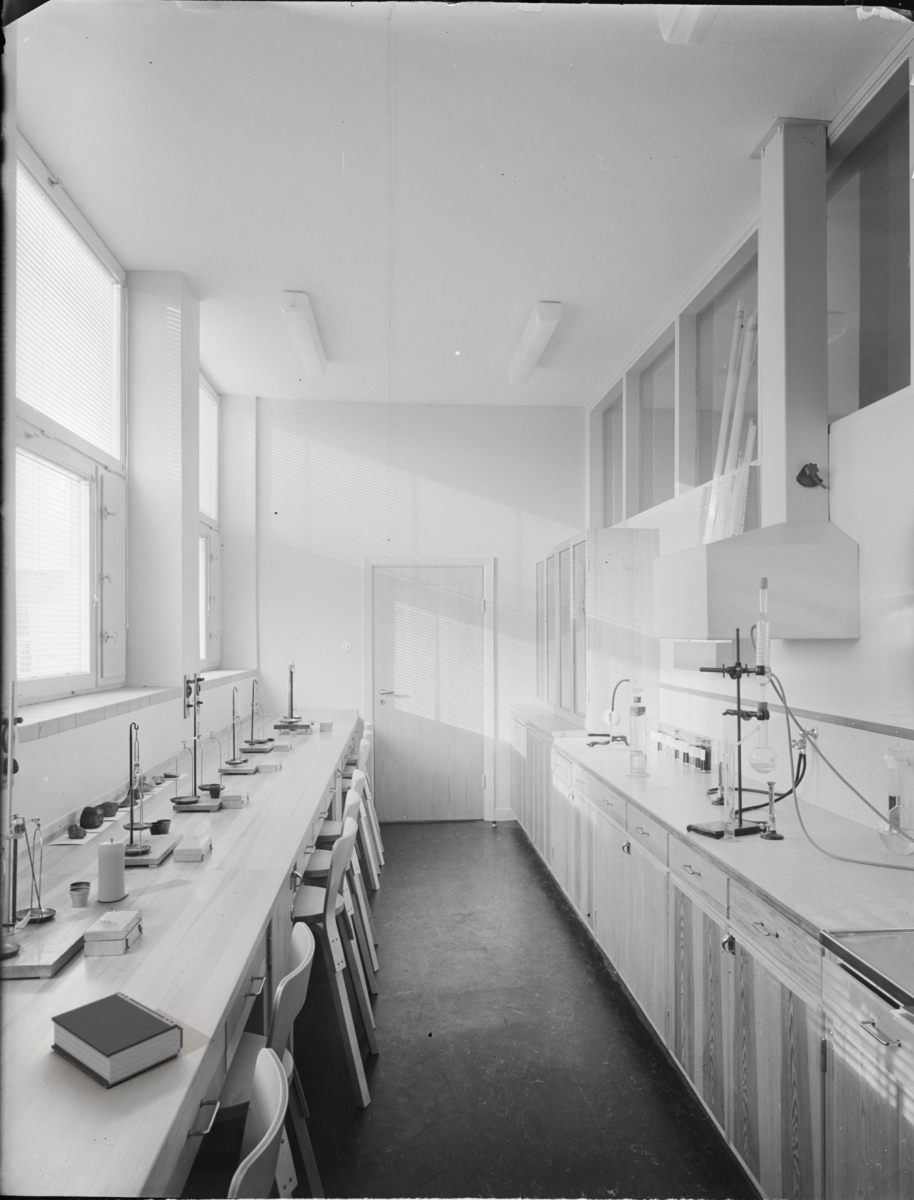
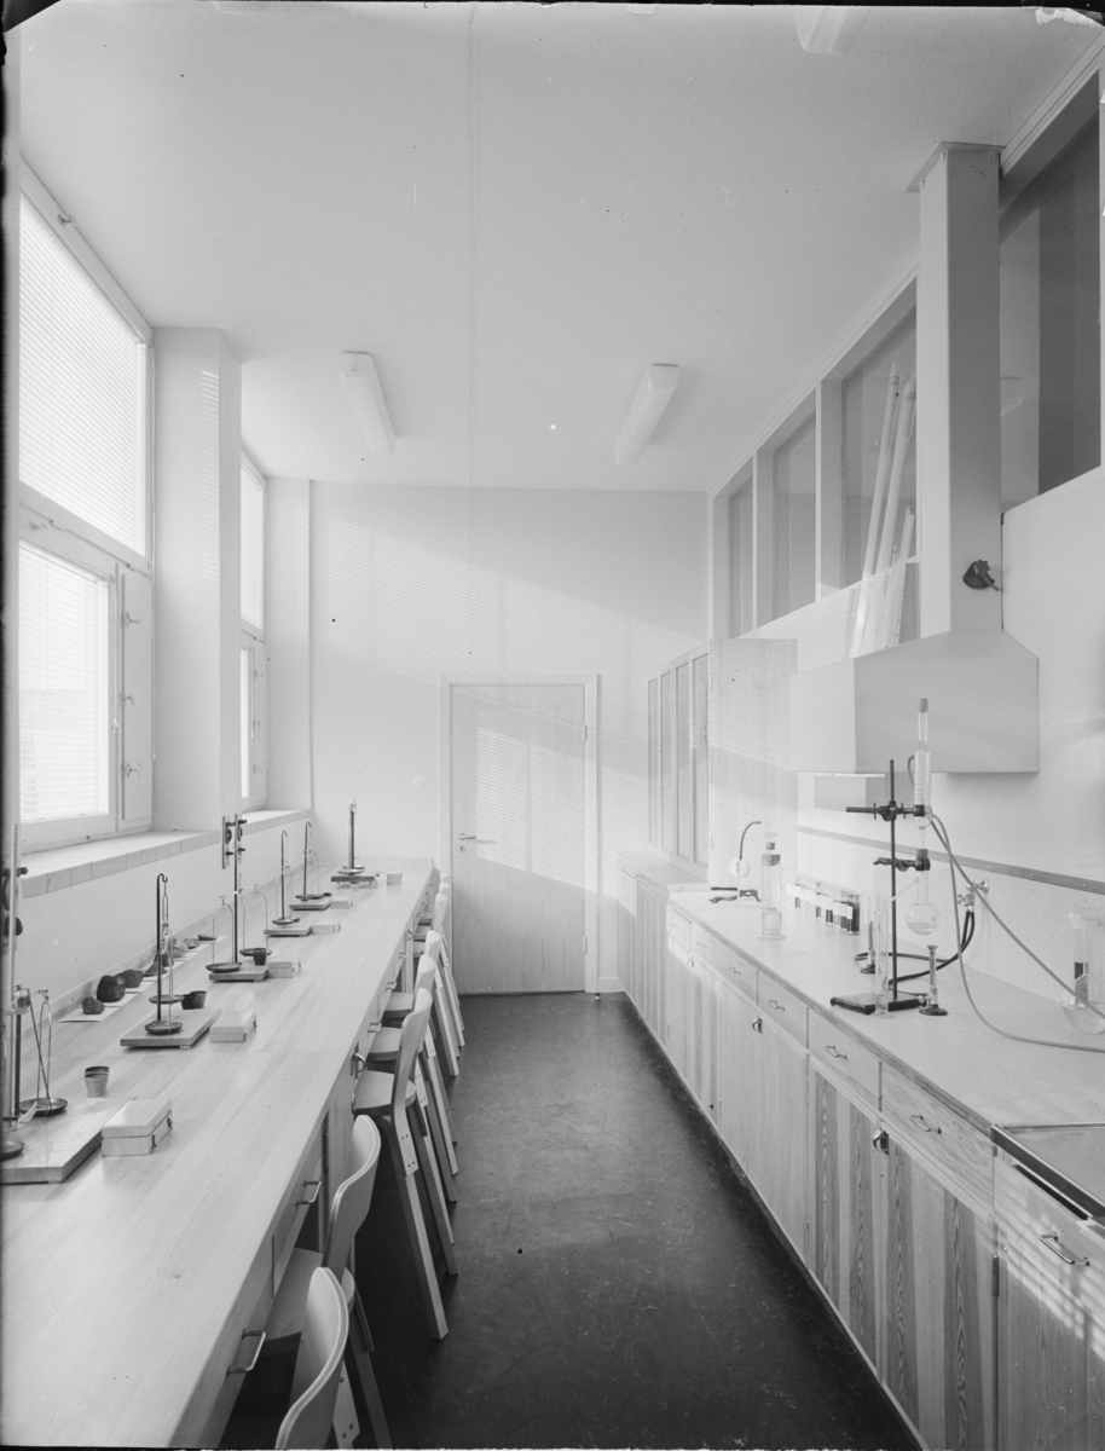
- book (116, 1035)
- candle (112, 867)
